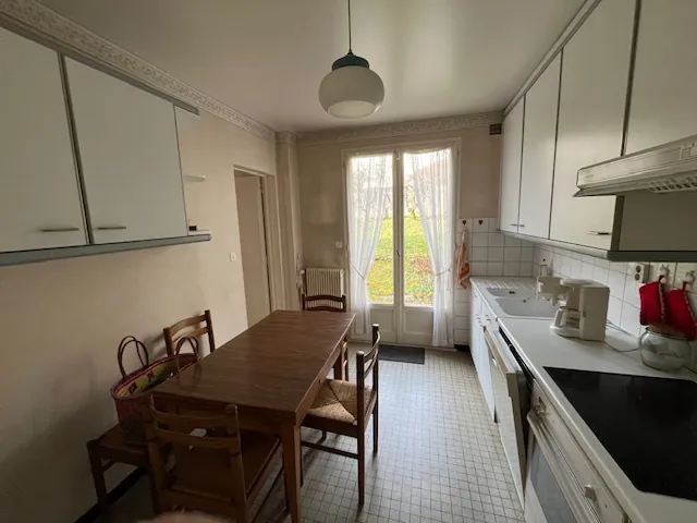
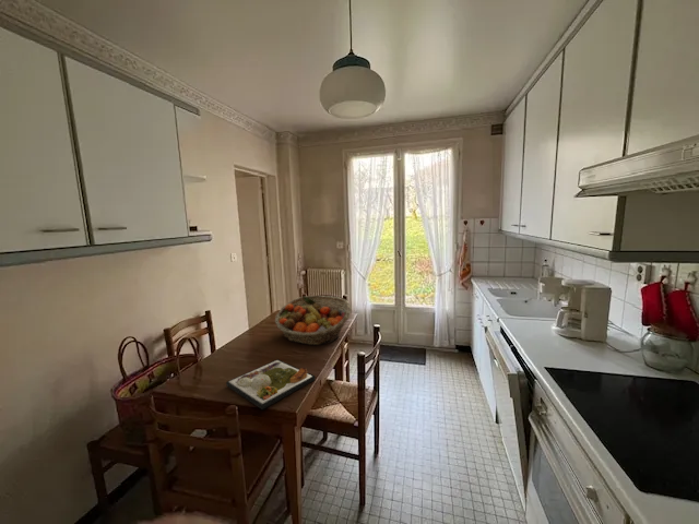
+ dinner plate (271, 378)
+ fruit basket (312, 318)
